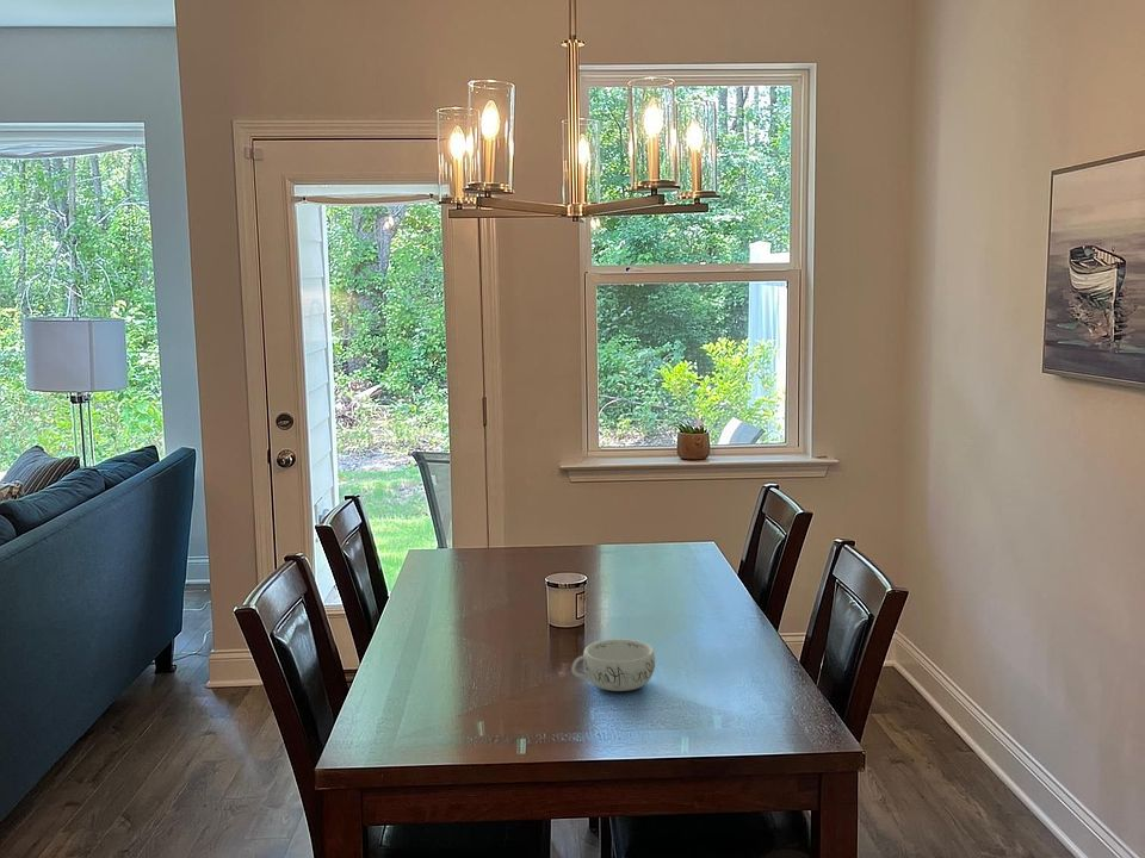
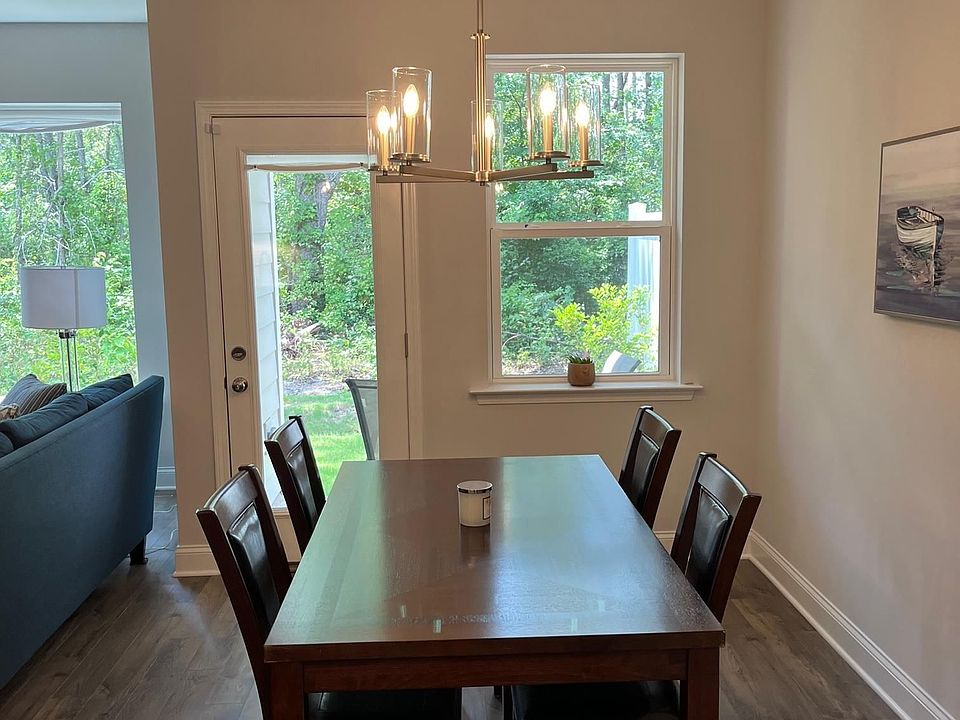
- decorative bowl (613, 667)
